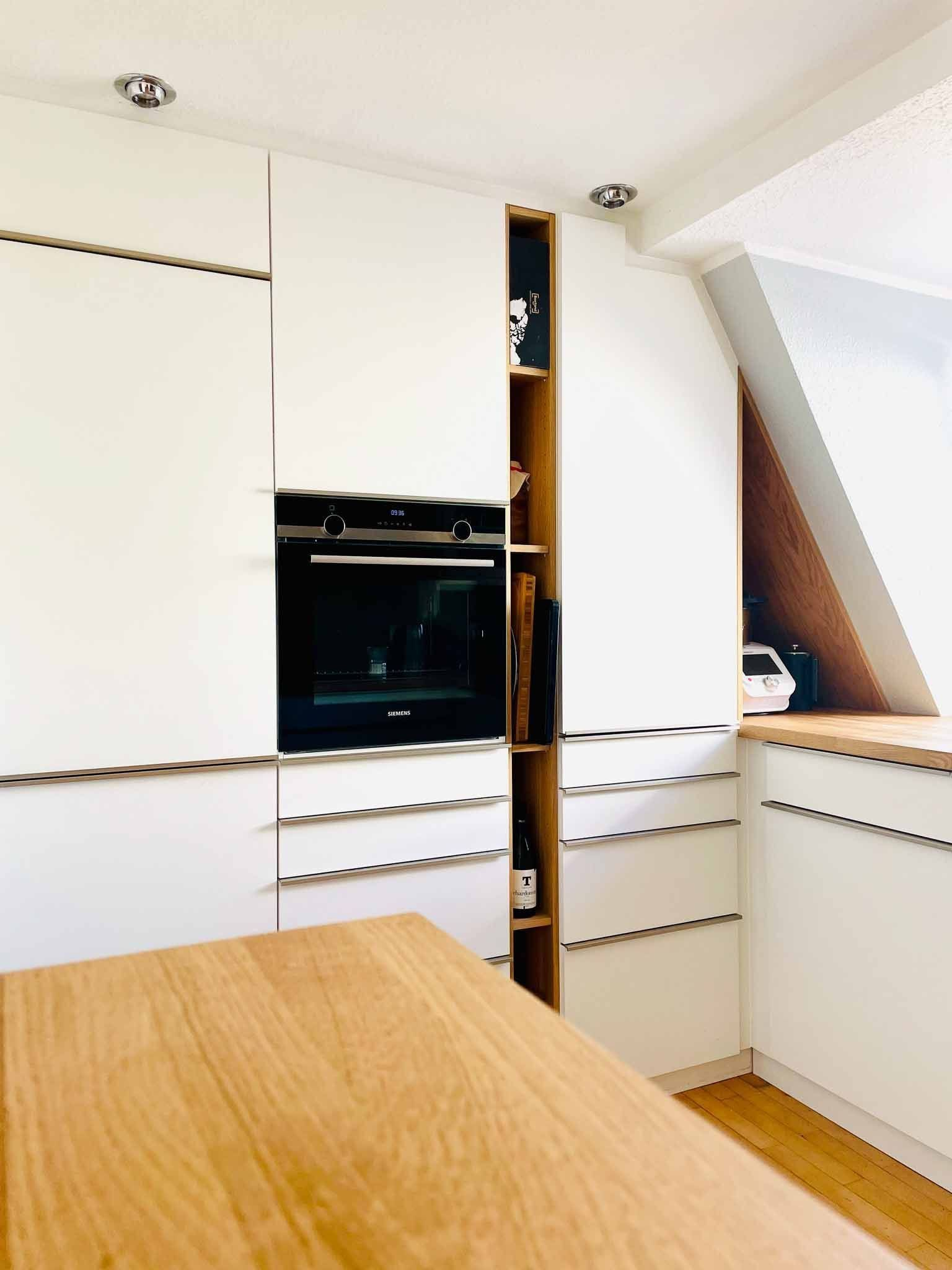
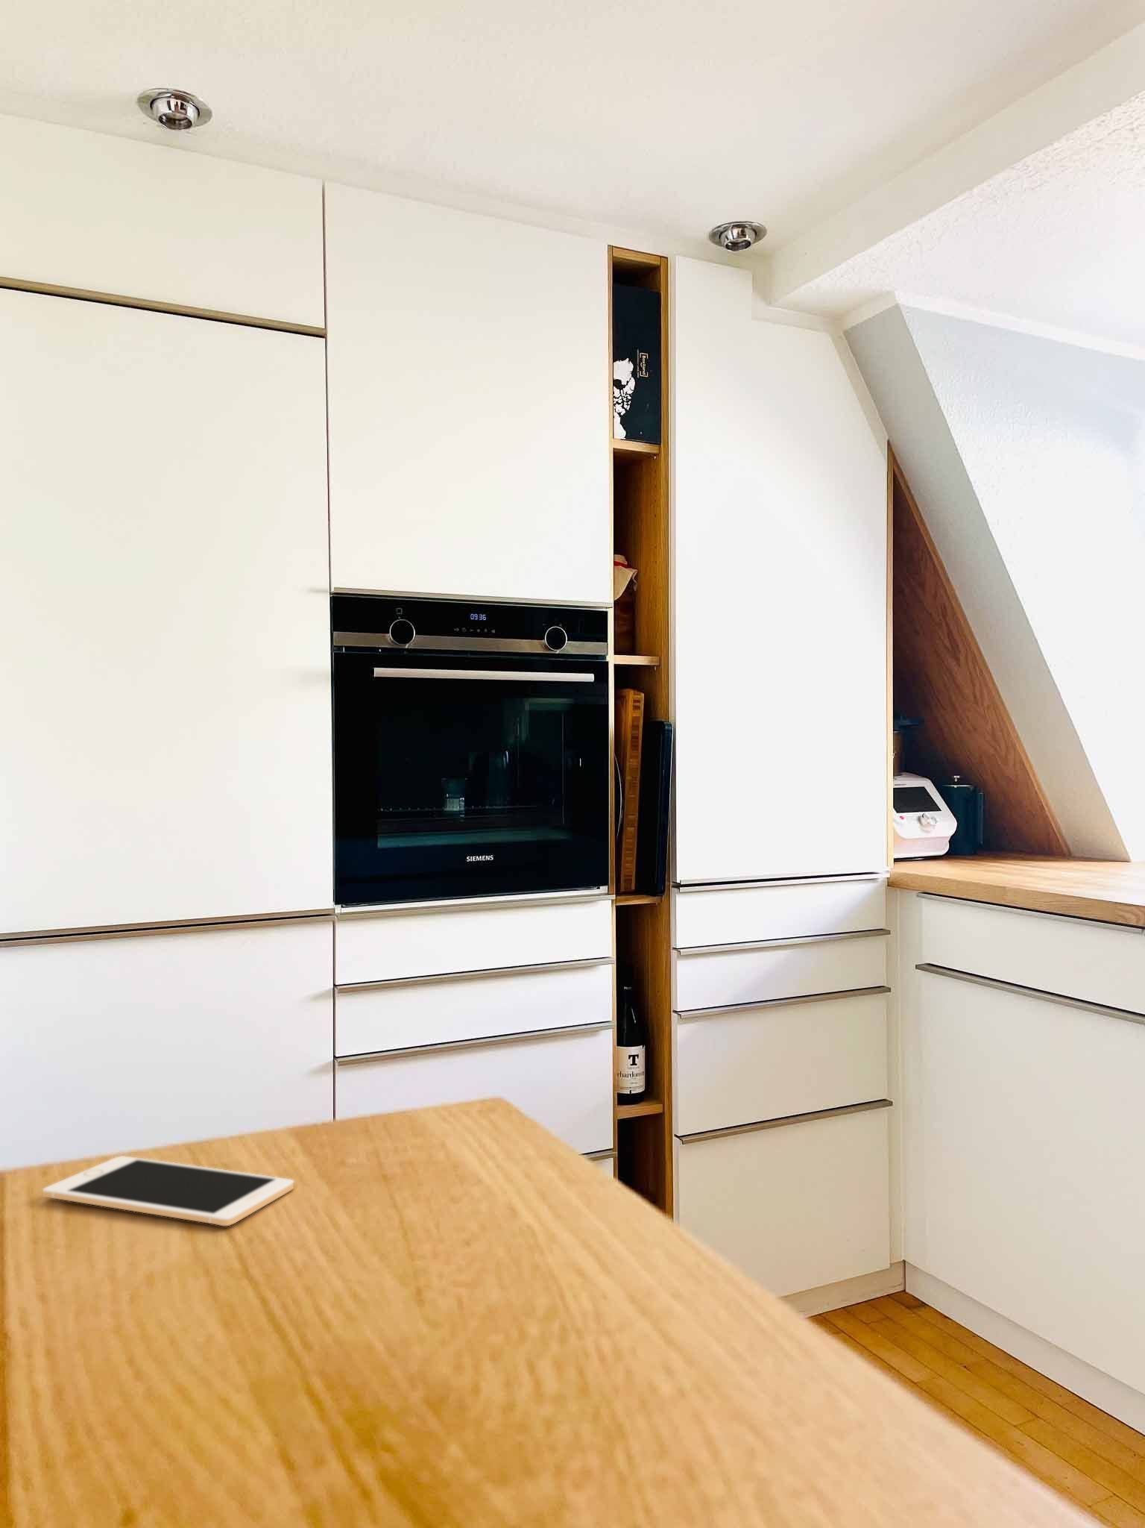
+ cell phone (170, 1189)
